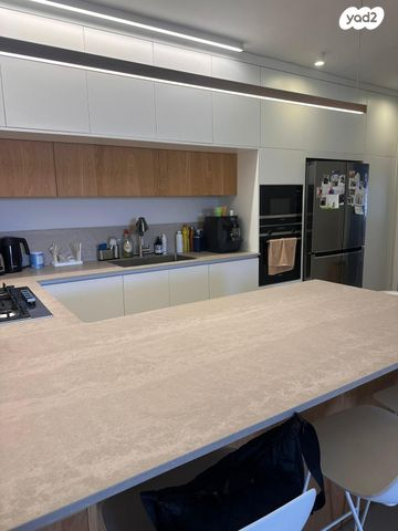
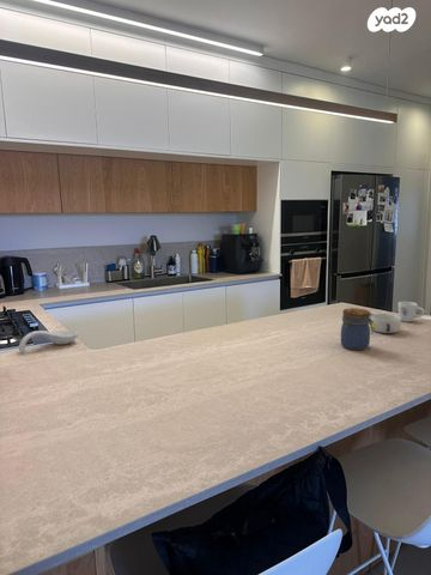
+ spoon rest (49, 337)
+ mug (411, 311)
+ bowl (384, 323)
+ jar (357, 328)
